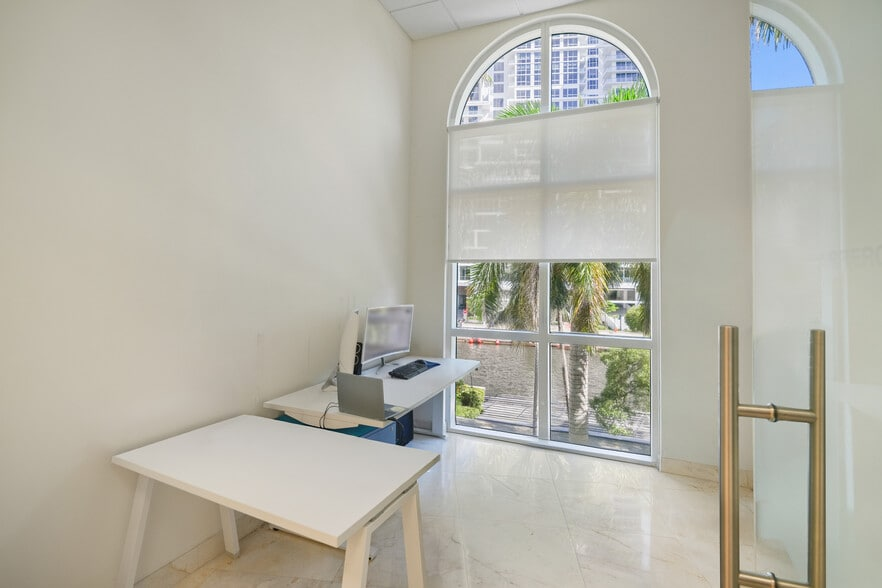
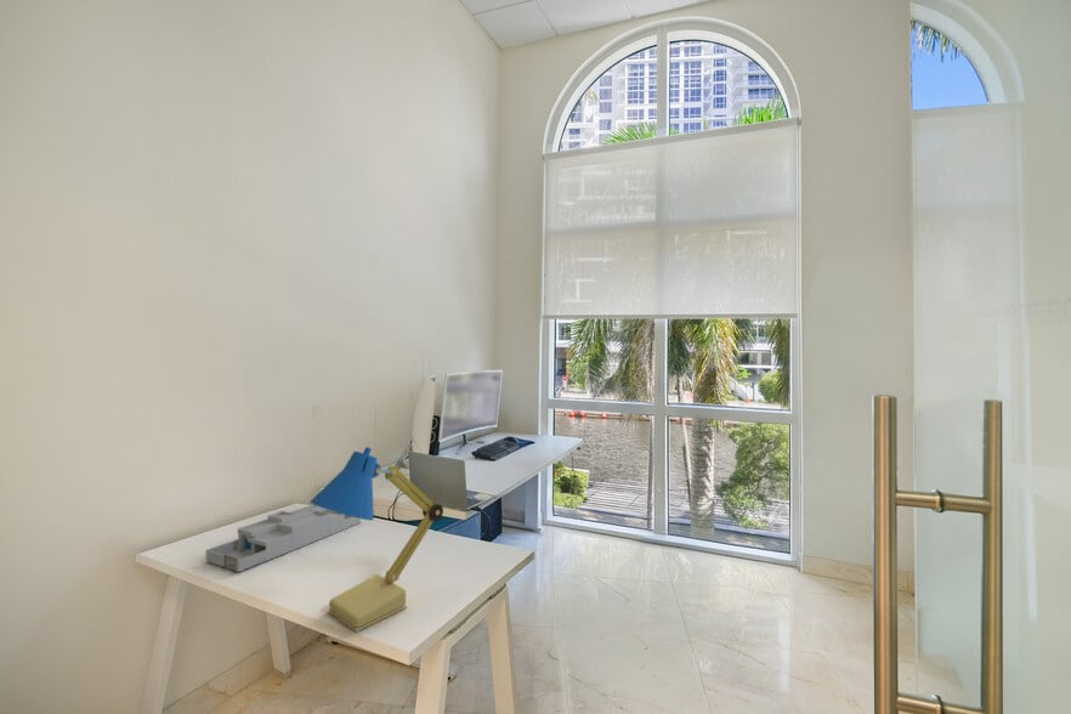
+ desk organizer (291, 527)
+ desk lamp (373, 518)
